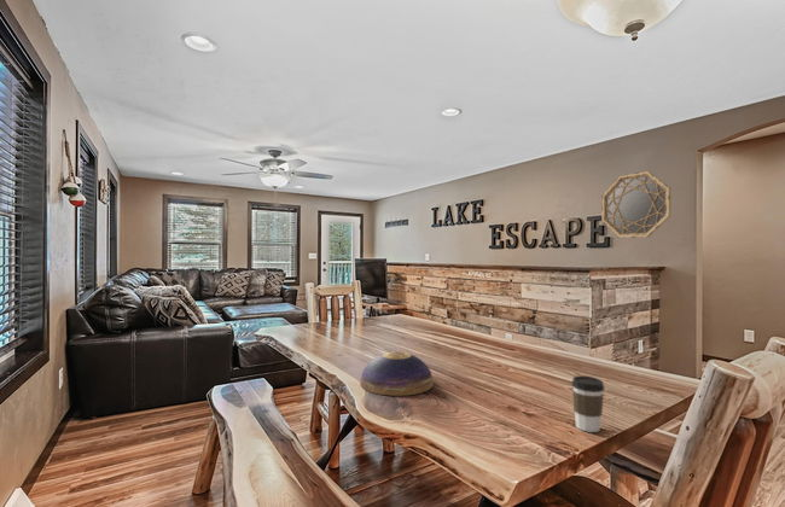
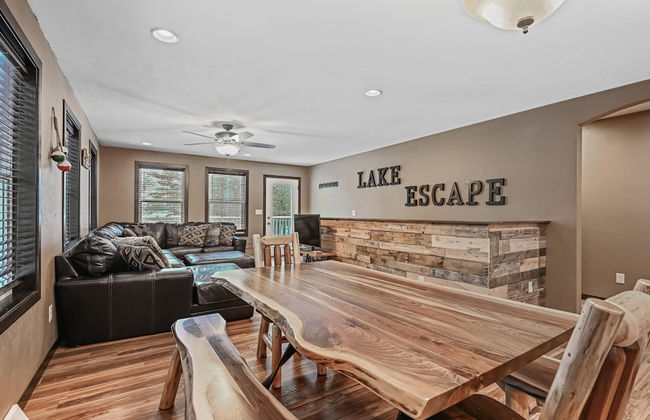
- home mirror (633, 205)
- decorative bowl (396, 367)
- coffee cup (587, 403)
